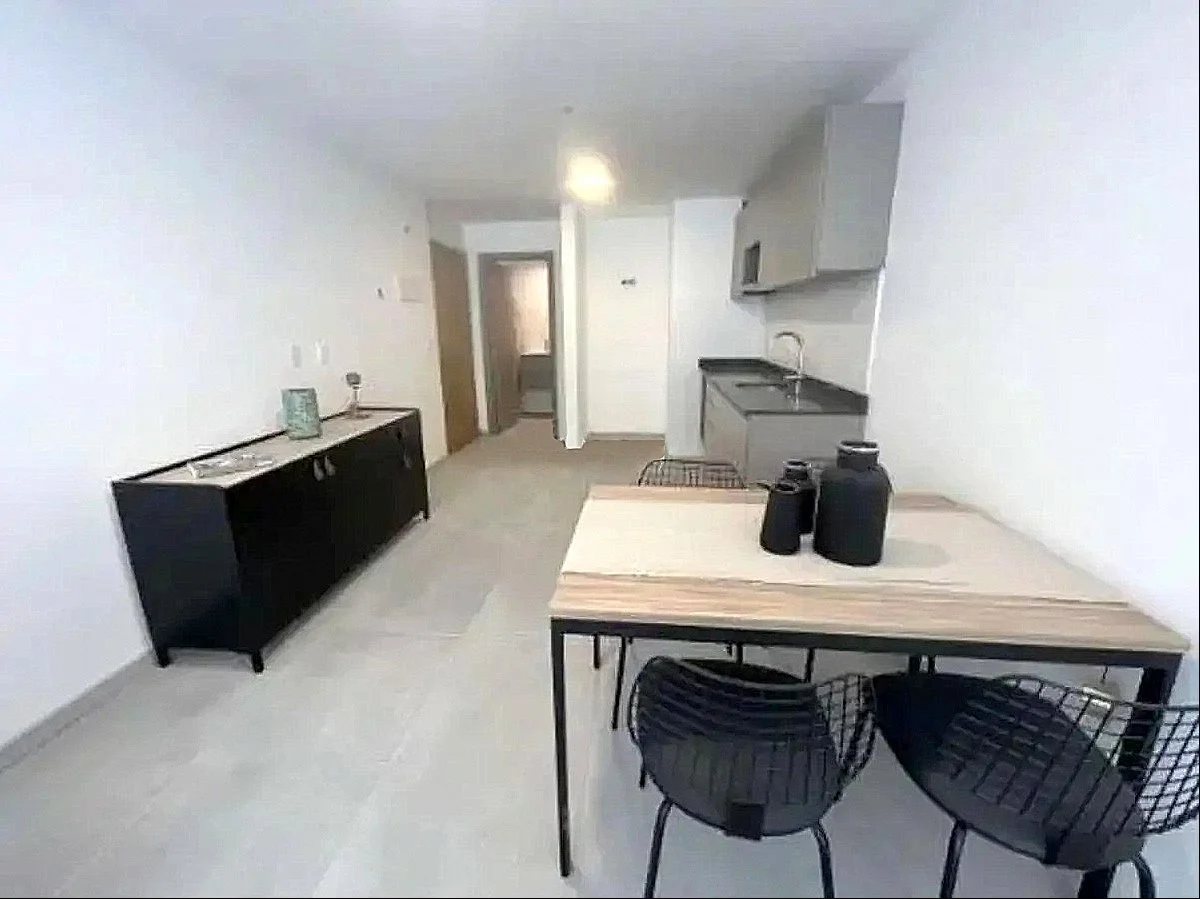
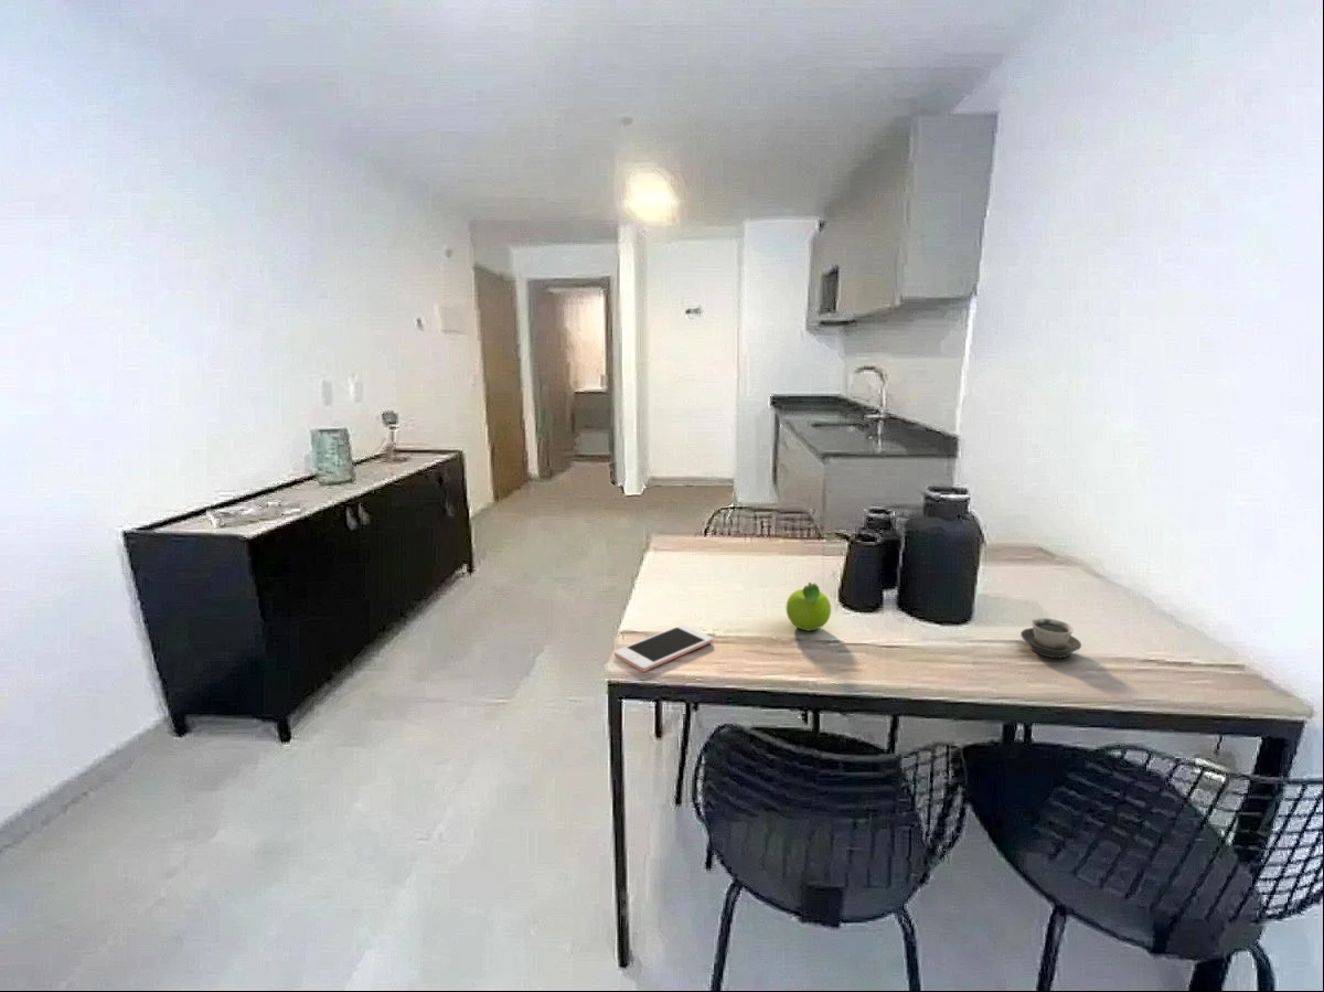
+ fruit (809, 607)
+ cup (1050, 638)
+ cell phone (664, 646)
